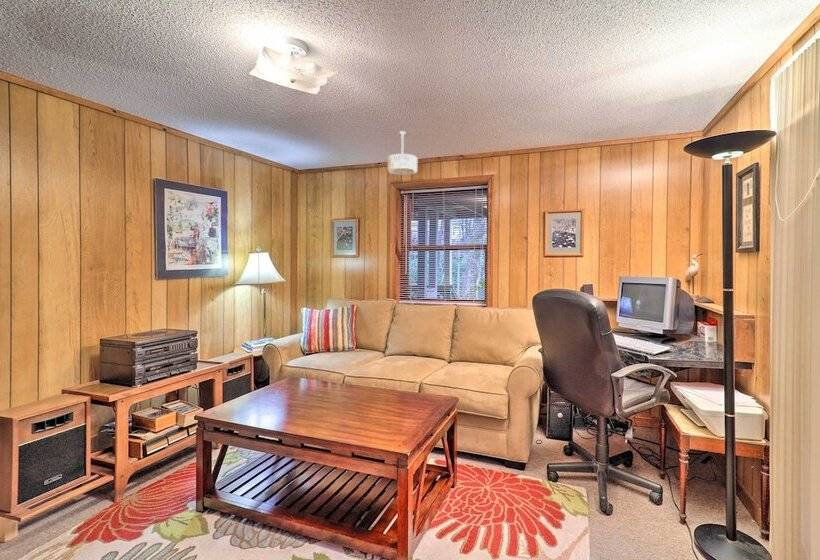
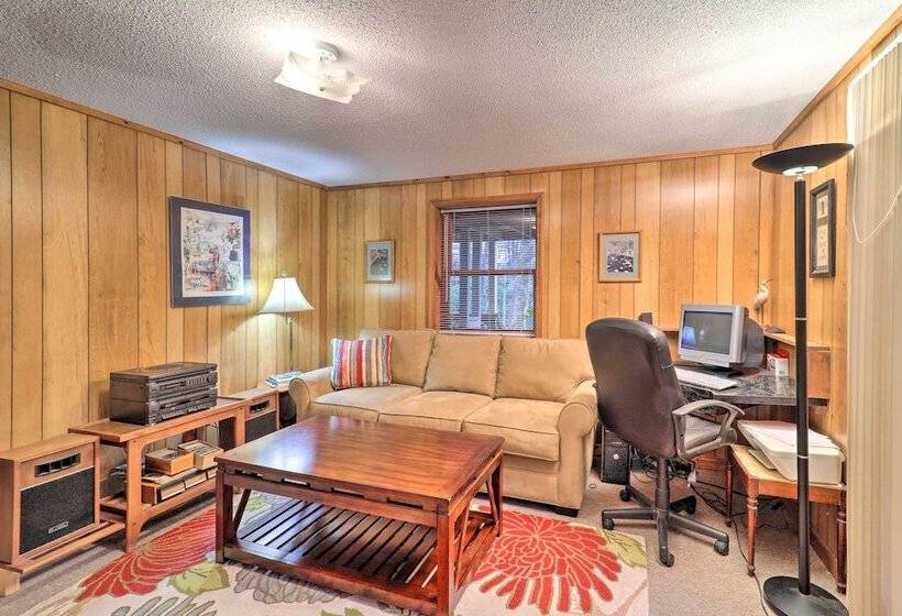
- pendant light (402, 152)
